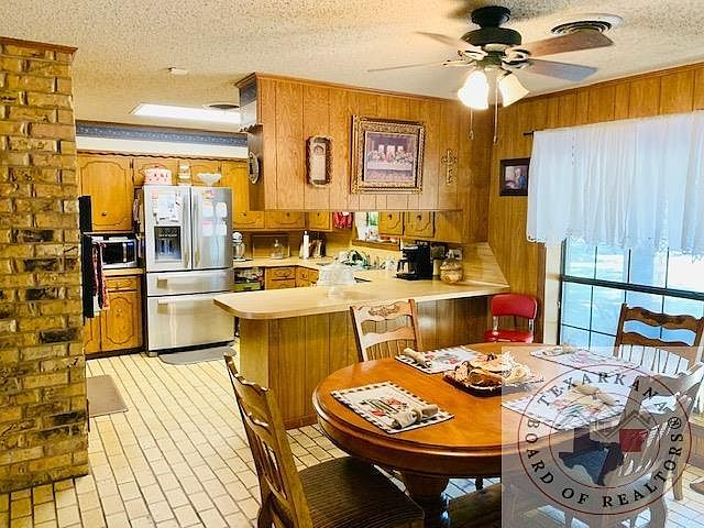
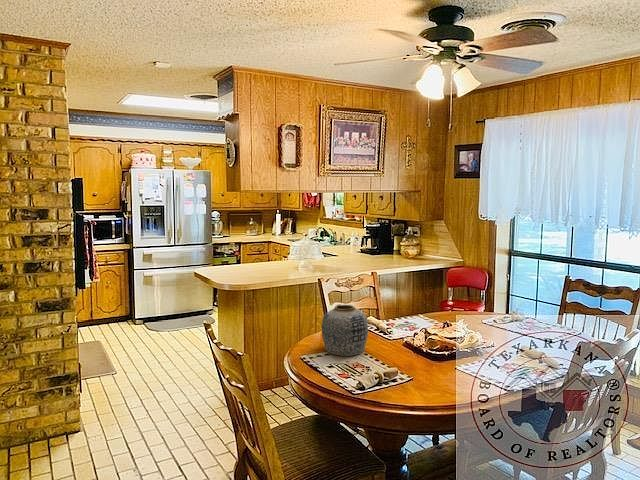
+ vase (344, 327)
